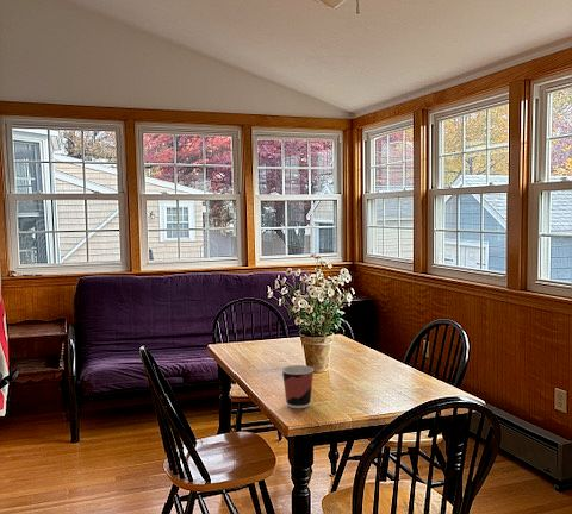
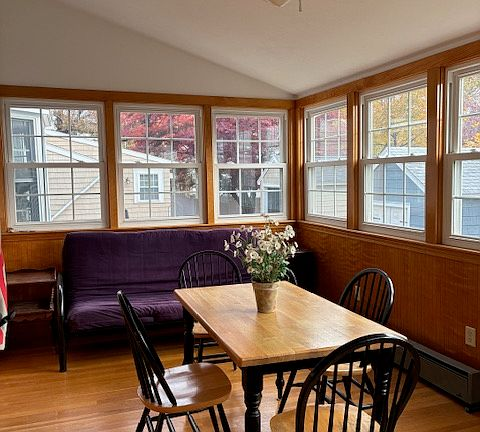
- cup (298, 387)
